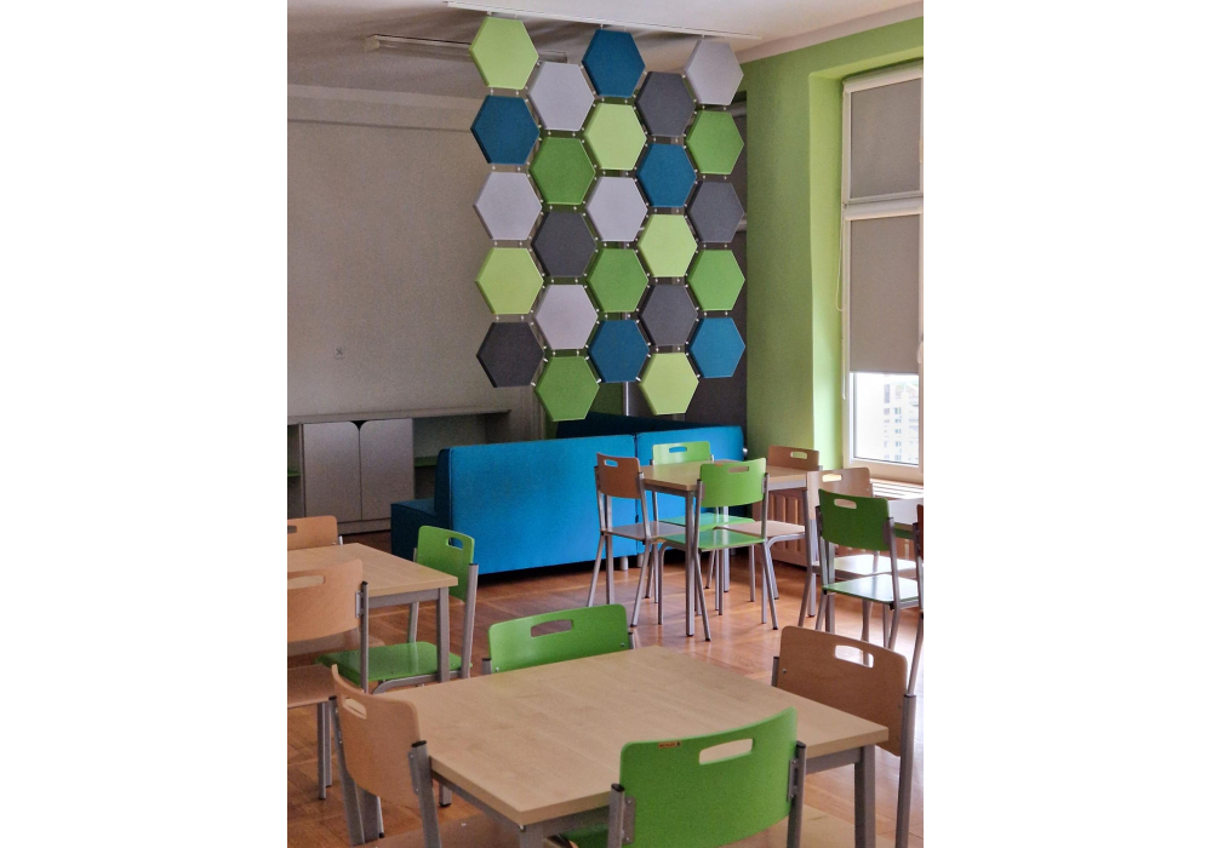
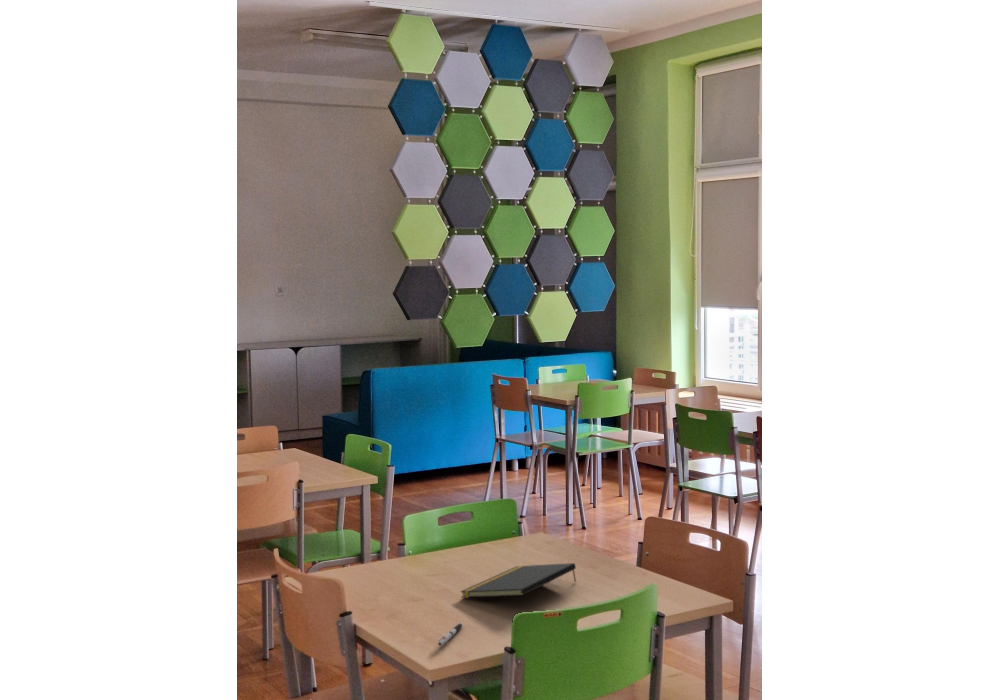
+ pen (451, 632)
+ notepad (519, 579)
